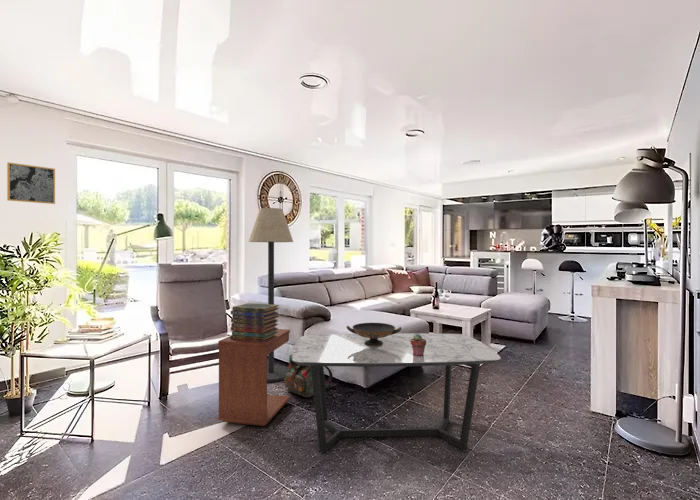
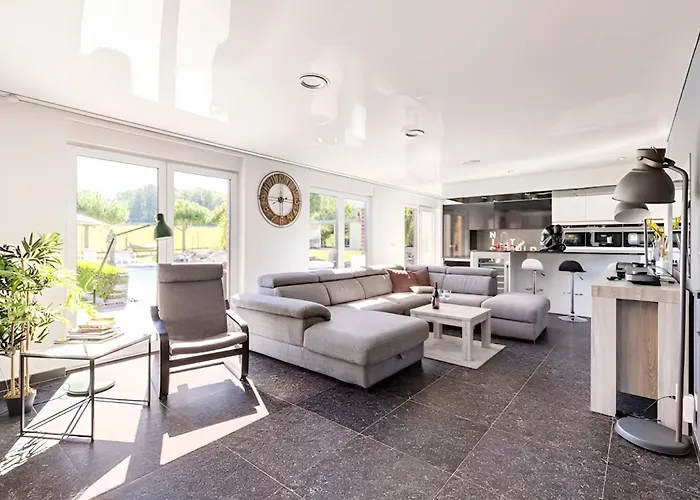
- backpack (310, 371)
- decorative bowl (373, 334)
- wall art (32, 184)
- coffee table (384, 366)
- side table (256, 374)
- floor lamp (271, 291)
- book stack (255, 321)
- potted succulent (418, 343)
